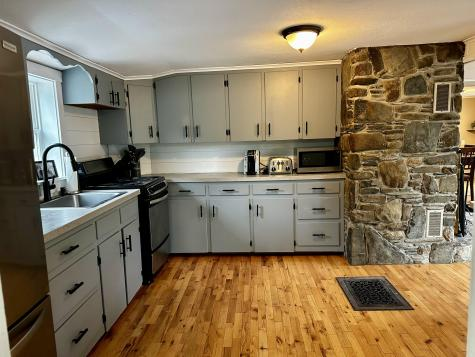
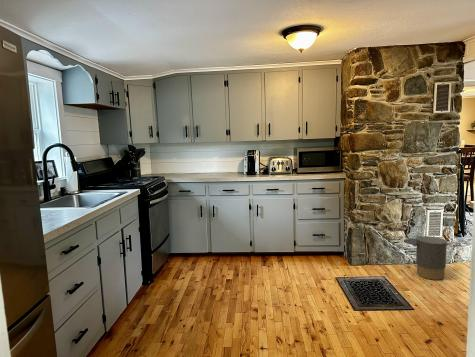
+ trash can (424, 255)
